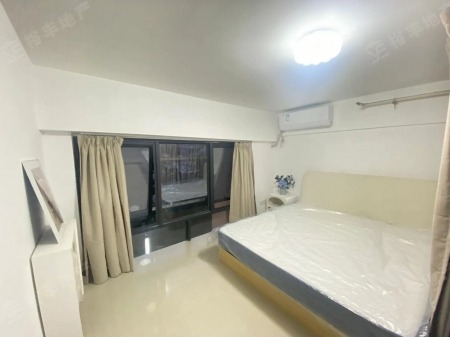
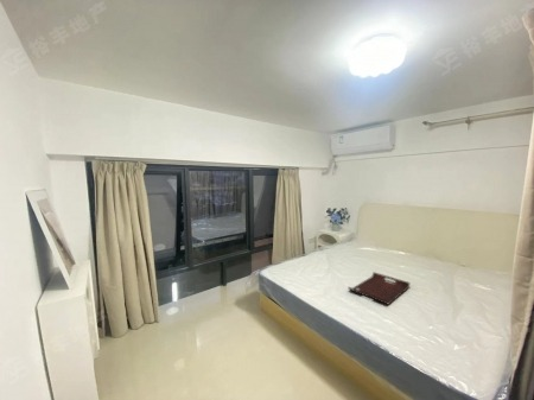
+ serving tray (379, 286)
